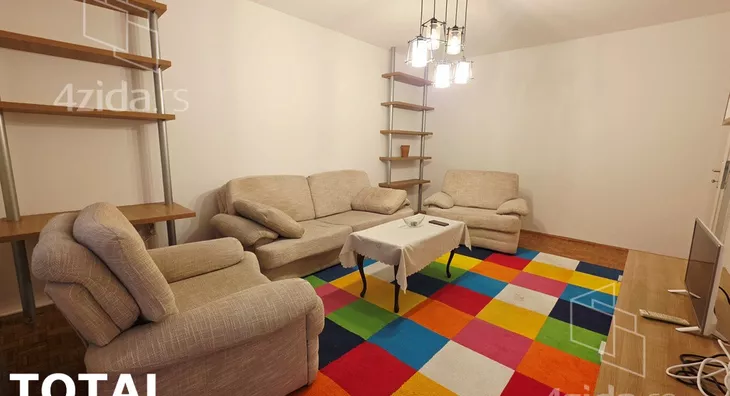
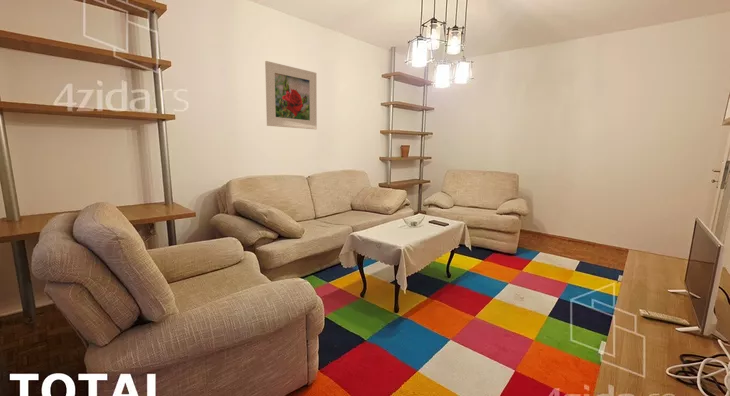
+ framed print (292, 97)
